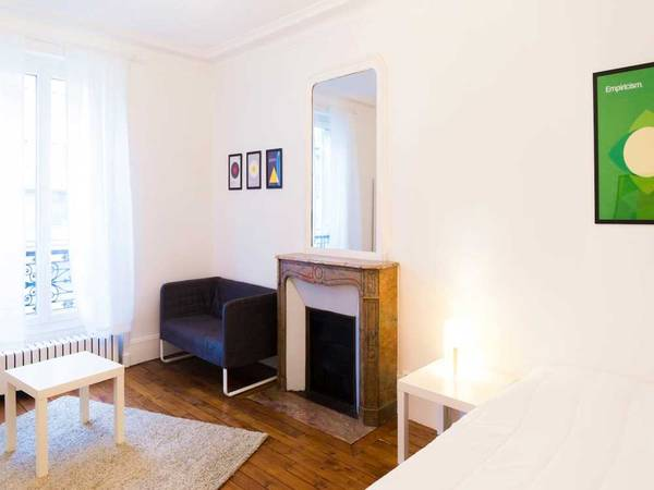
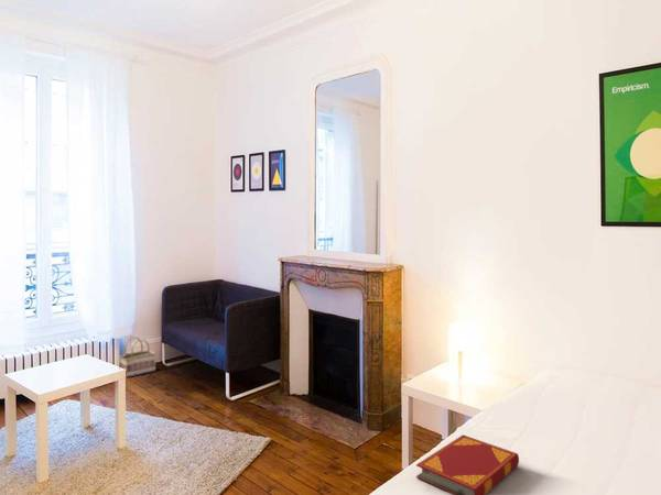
+ hardback book (468, 465)
+ basket (137, 355)
